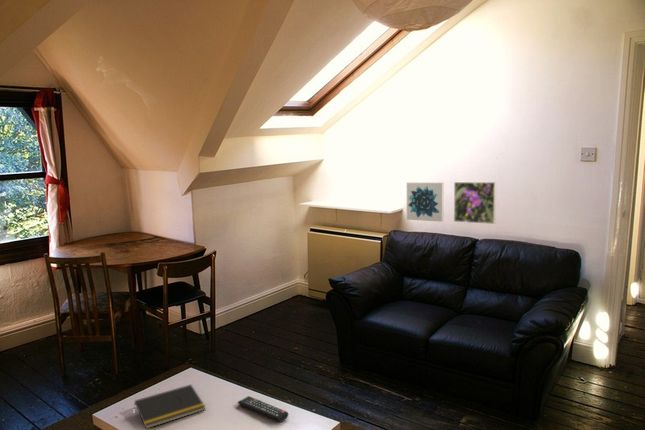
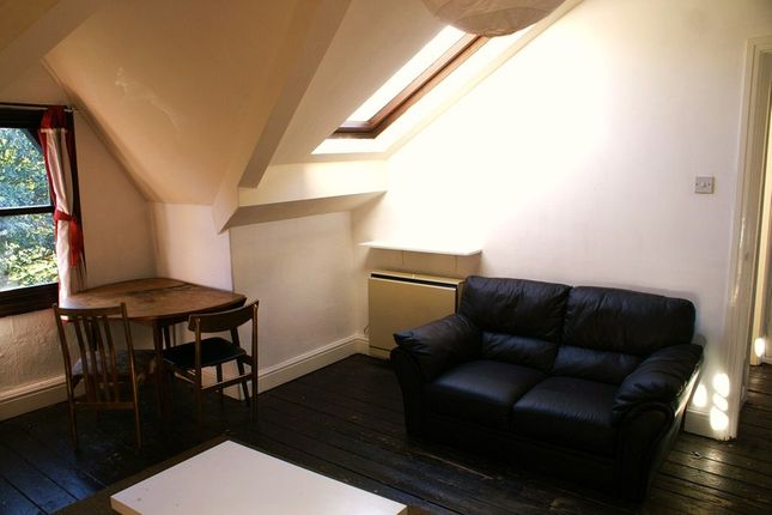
- remote control (262, 408)
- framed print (474, 202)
- notepad (170, 405)
- wall art (424, 201)
